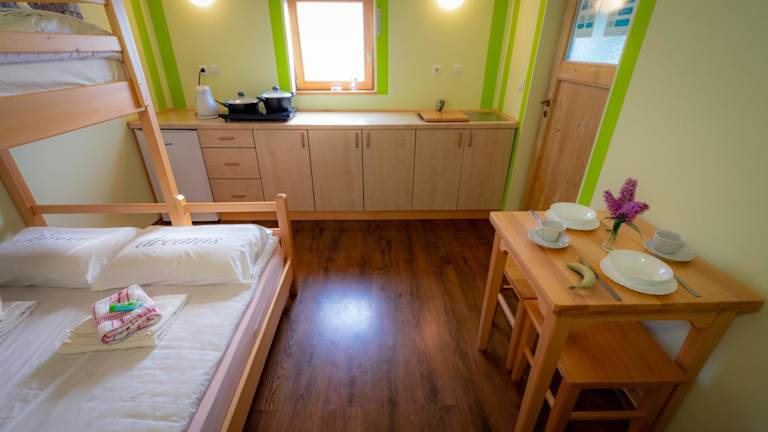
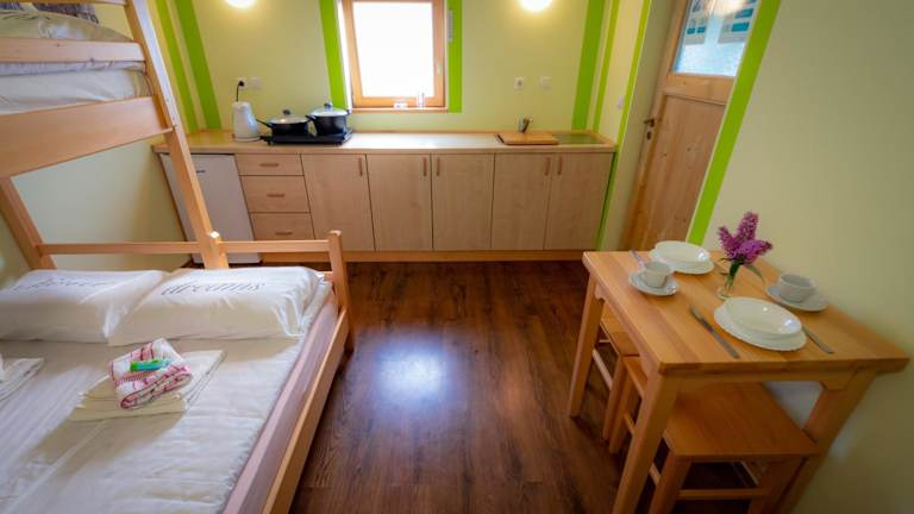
- fruit (582, 274)
